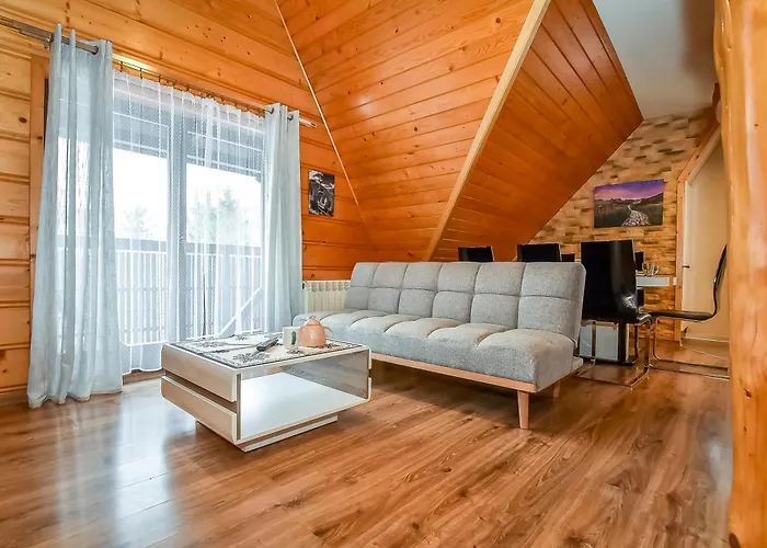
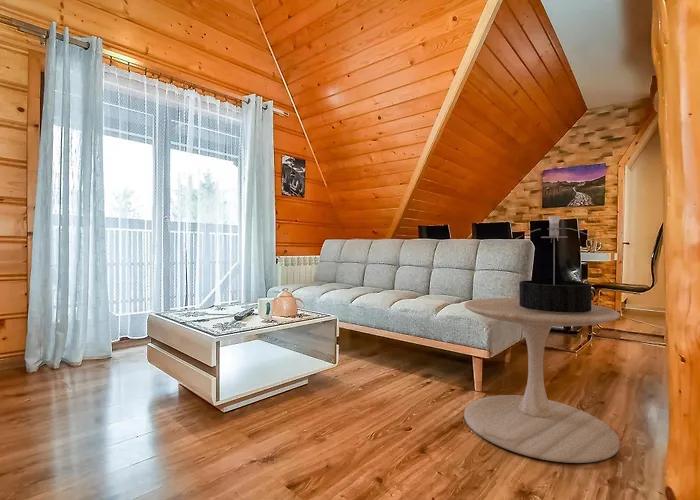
+ table lamp (554, 260)
+ side table (535, 365)
